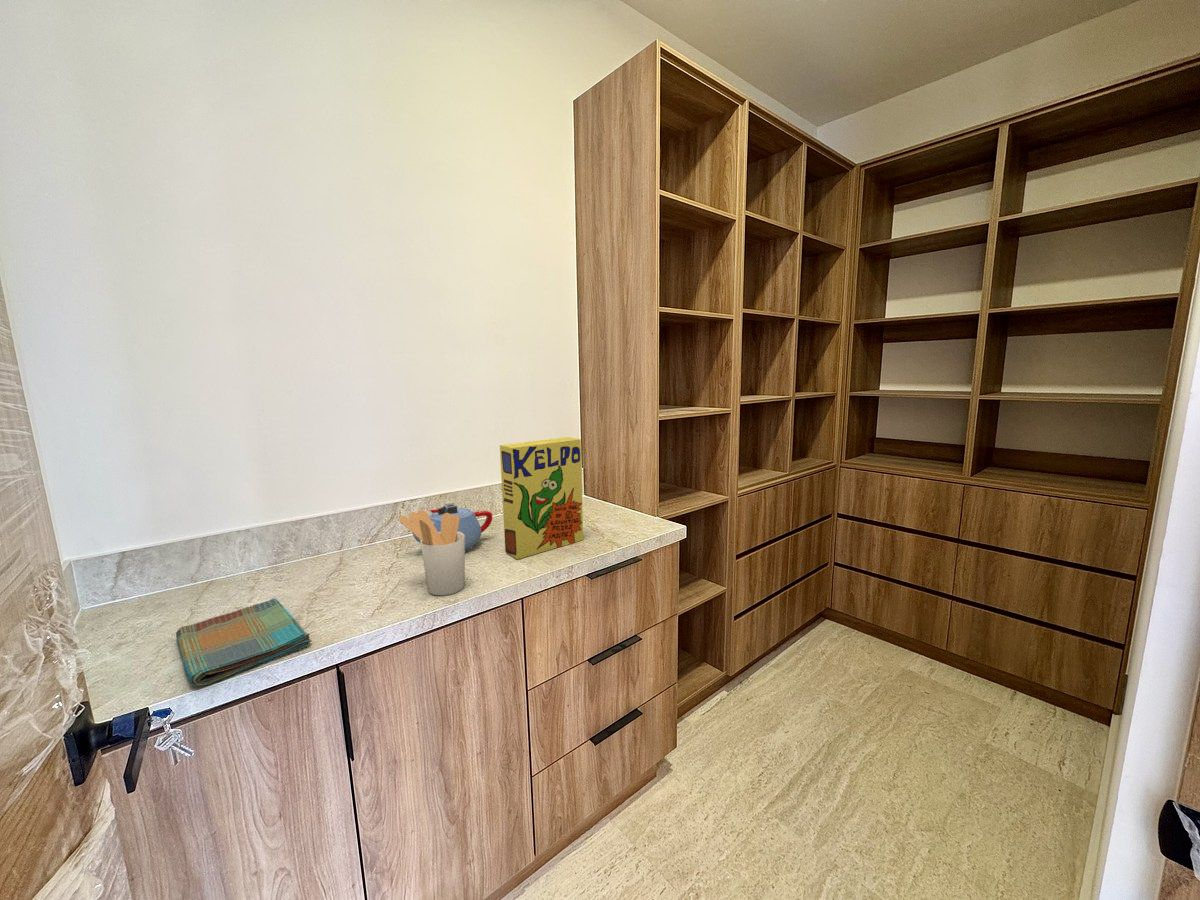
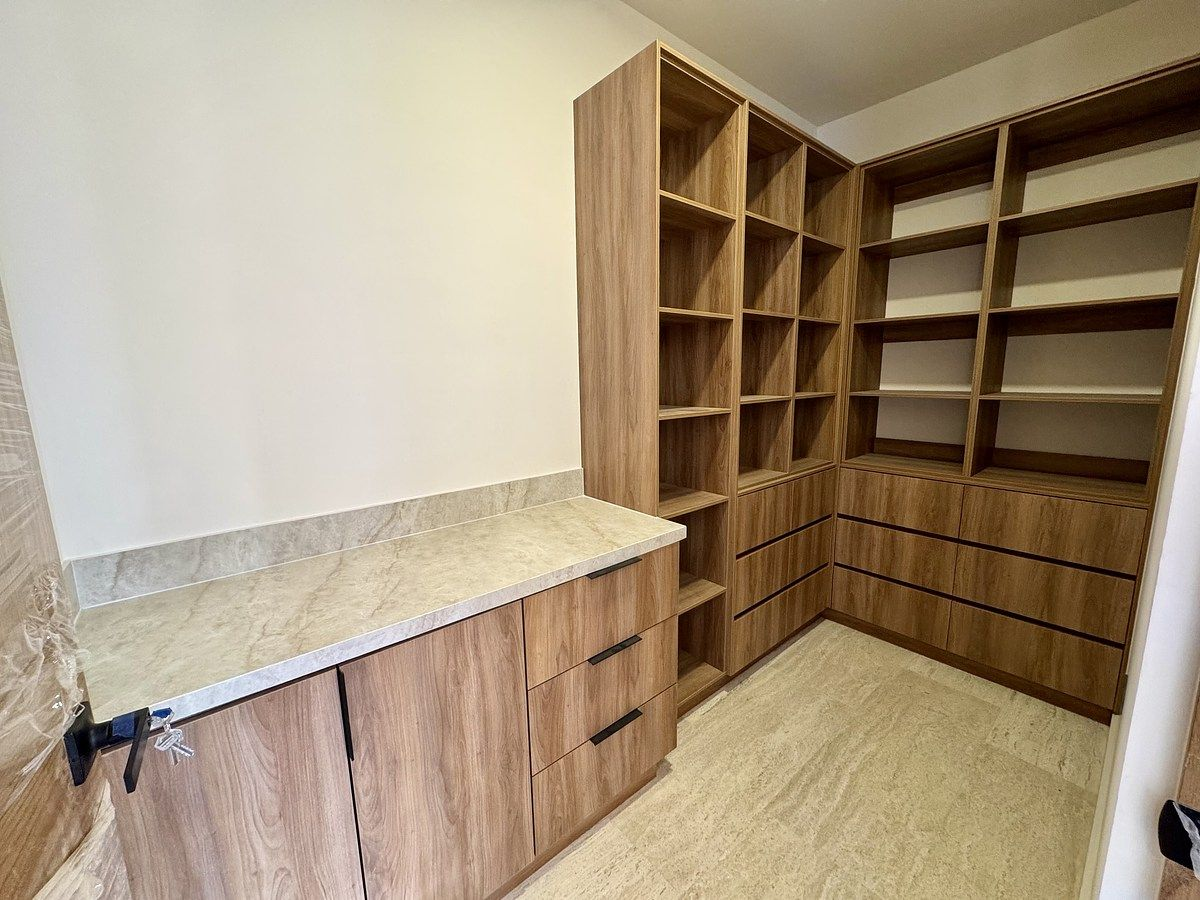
- teapot (440, 526)
- utensil holder (434, 549)
- dish towel (241, 635)
- cereal box (543, 494)
